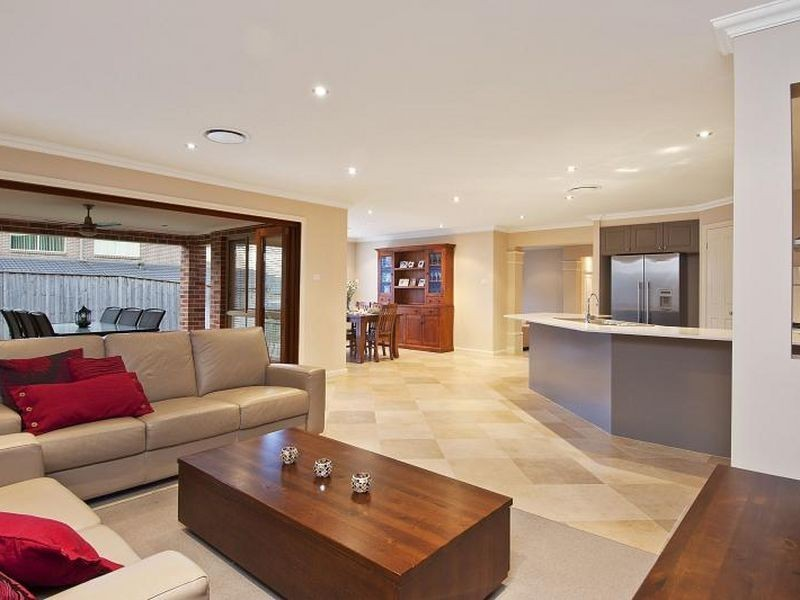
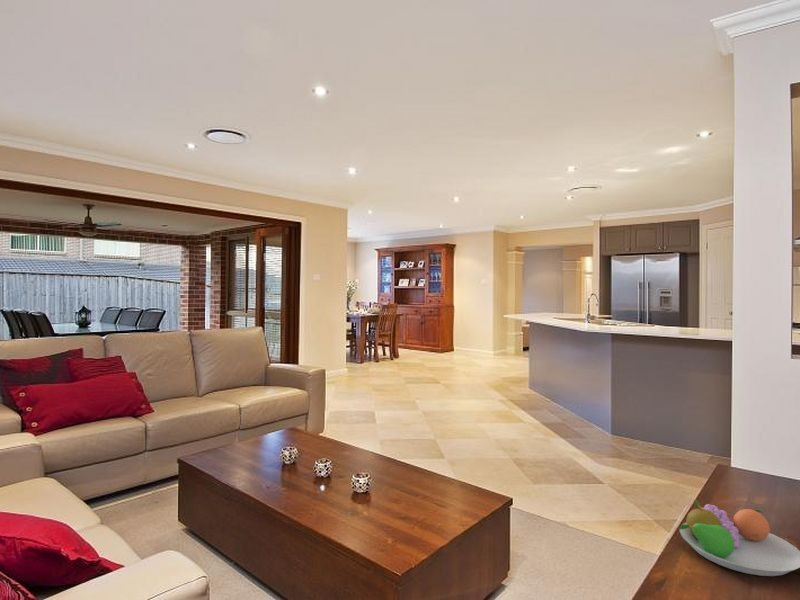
+ fruit bowl (733, 532)
